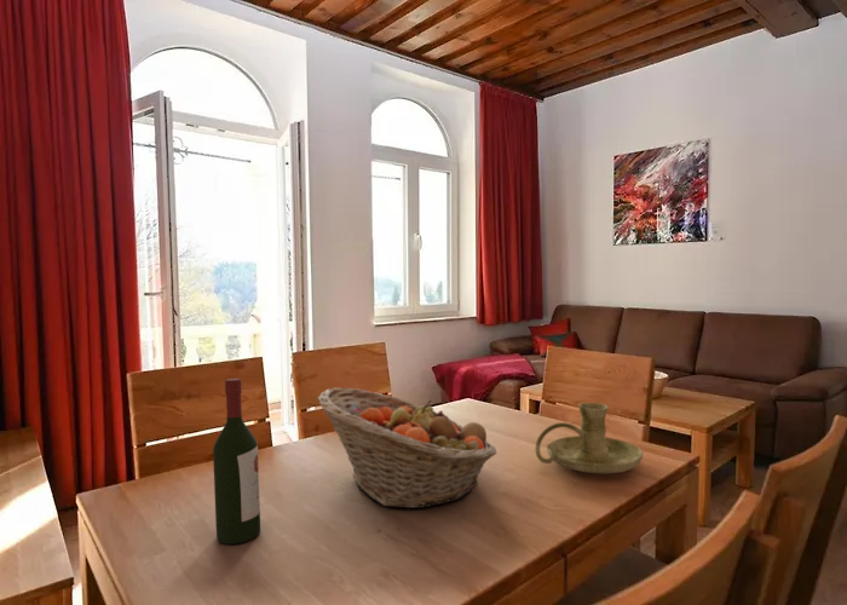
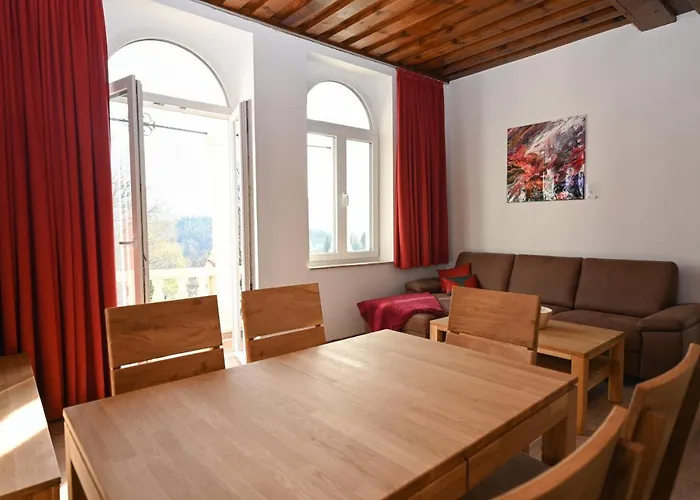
- wine bottle (236, 456)
- candle holder (584, 437)
- fruit basket (404, 436)
